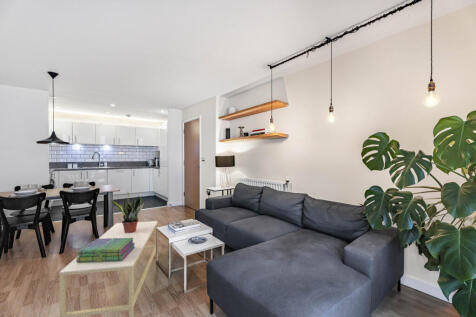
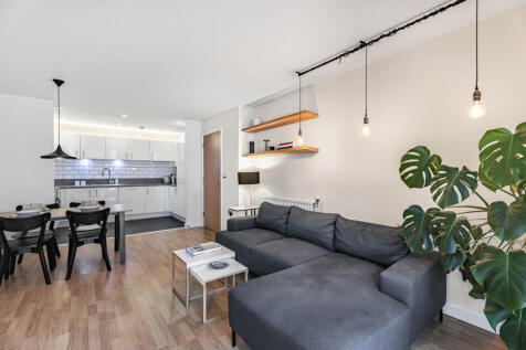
- potted plant (127, 212)
- stack of books (108, 248)
- coffee table (122, 261)
